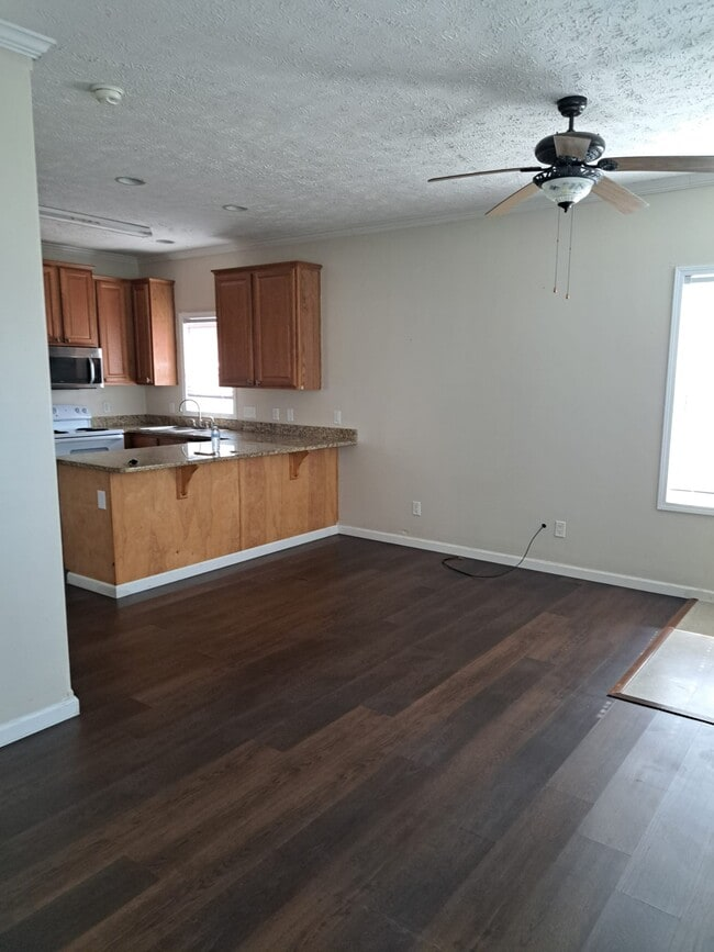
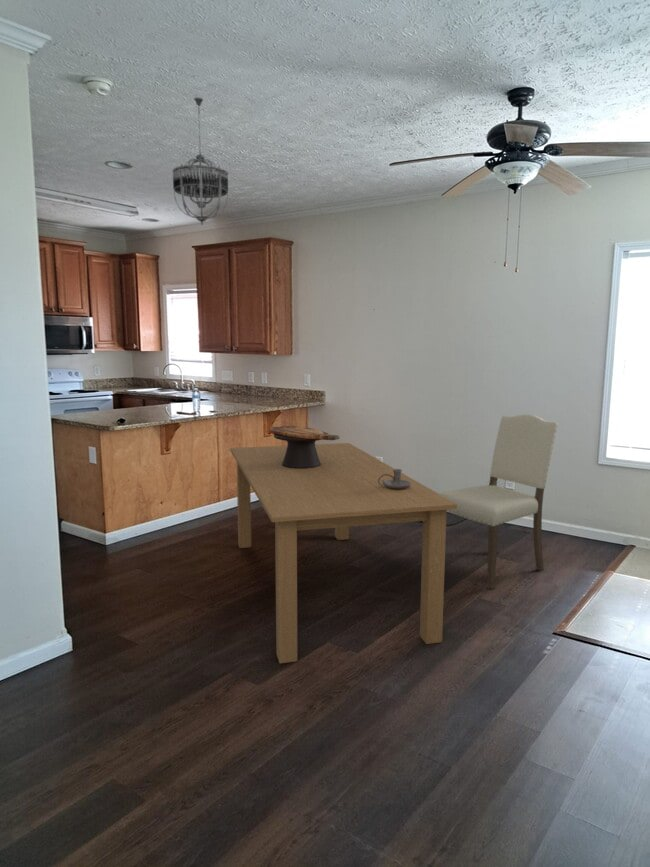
+ dining table (320, 528)
+ candle holder (394, 478)
+ chair (496, 493)
+ chandelier (200, 163)
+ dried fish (302, 448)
